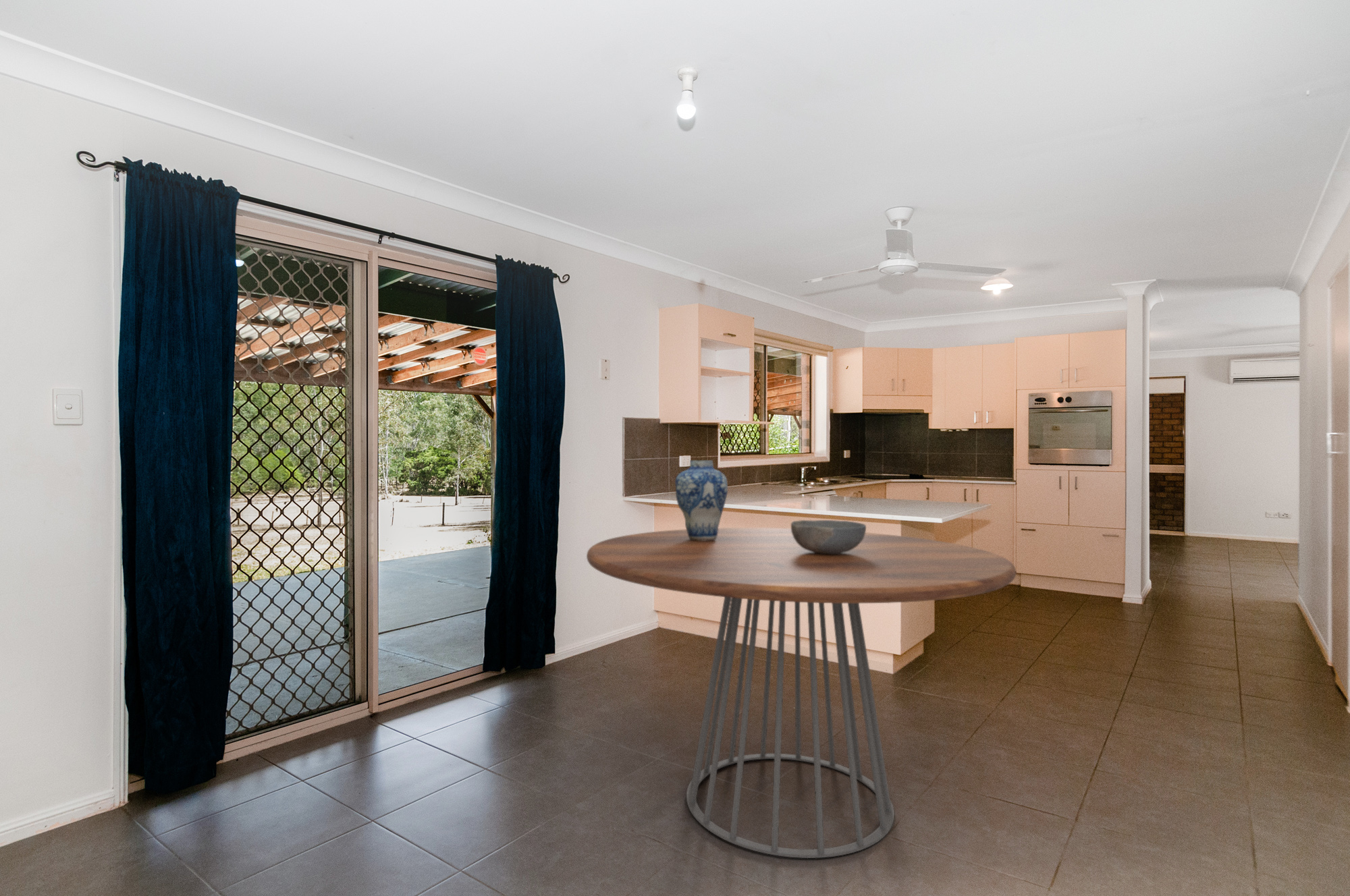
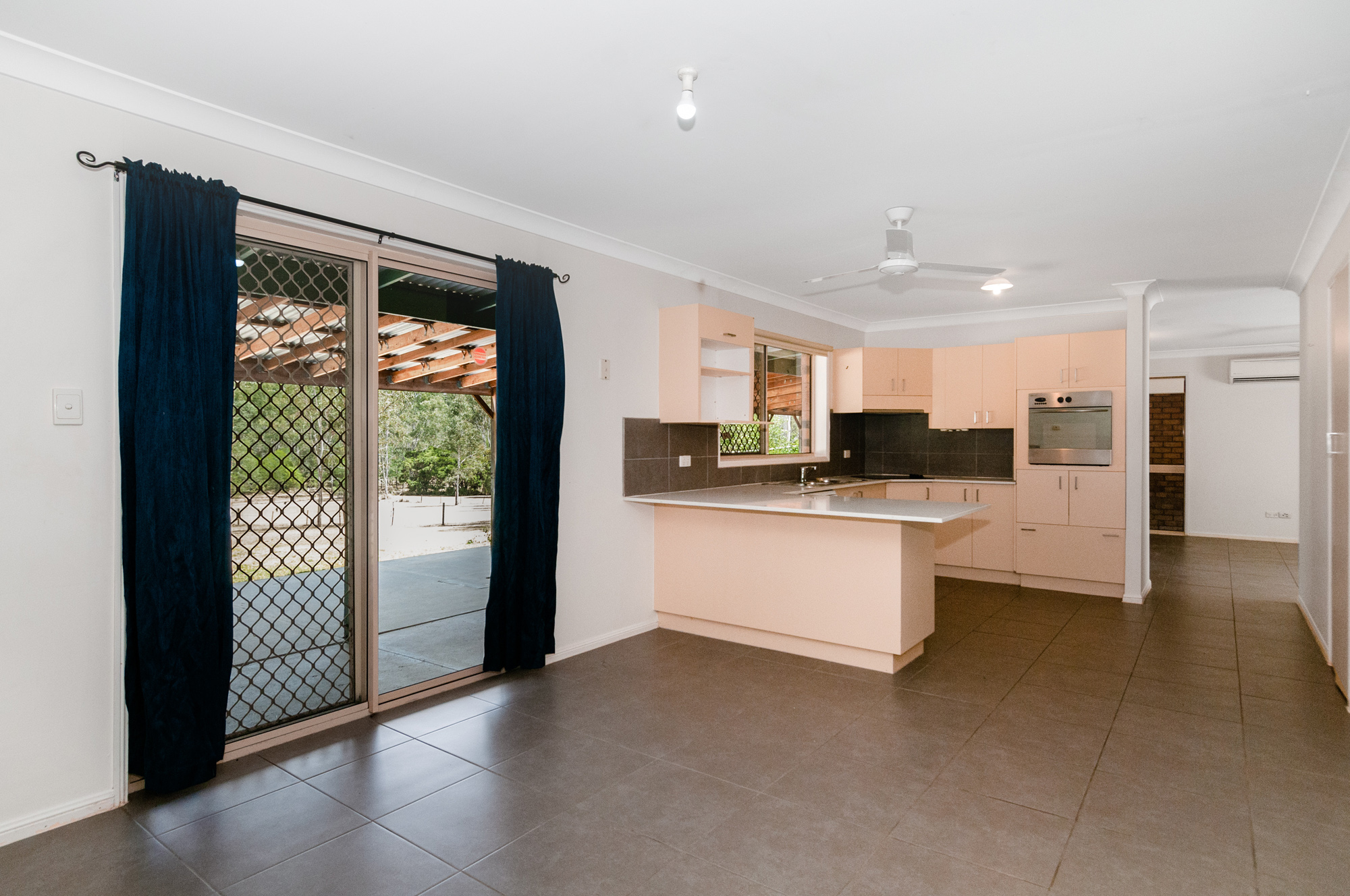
- bowl (828, 536)
- vase (701, 499)
- dining table (795, 673)
